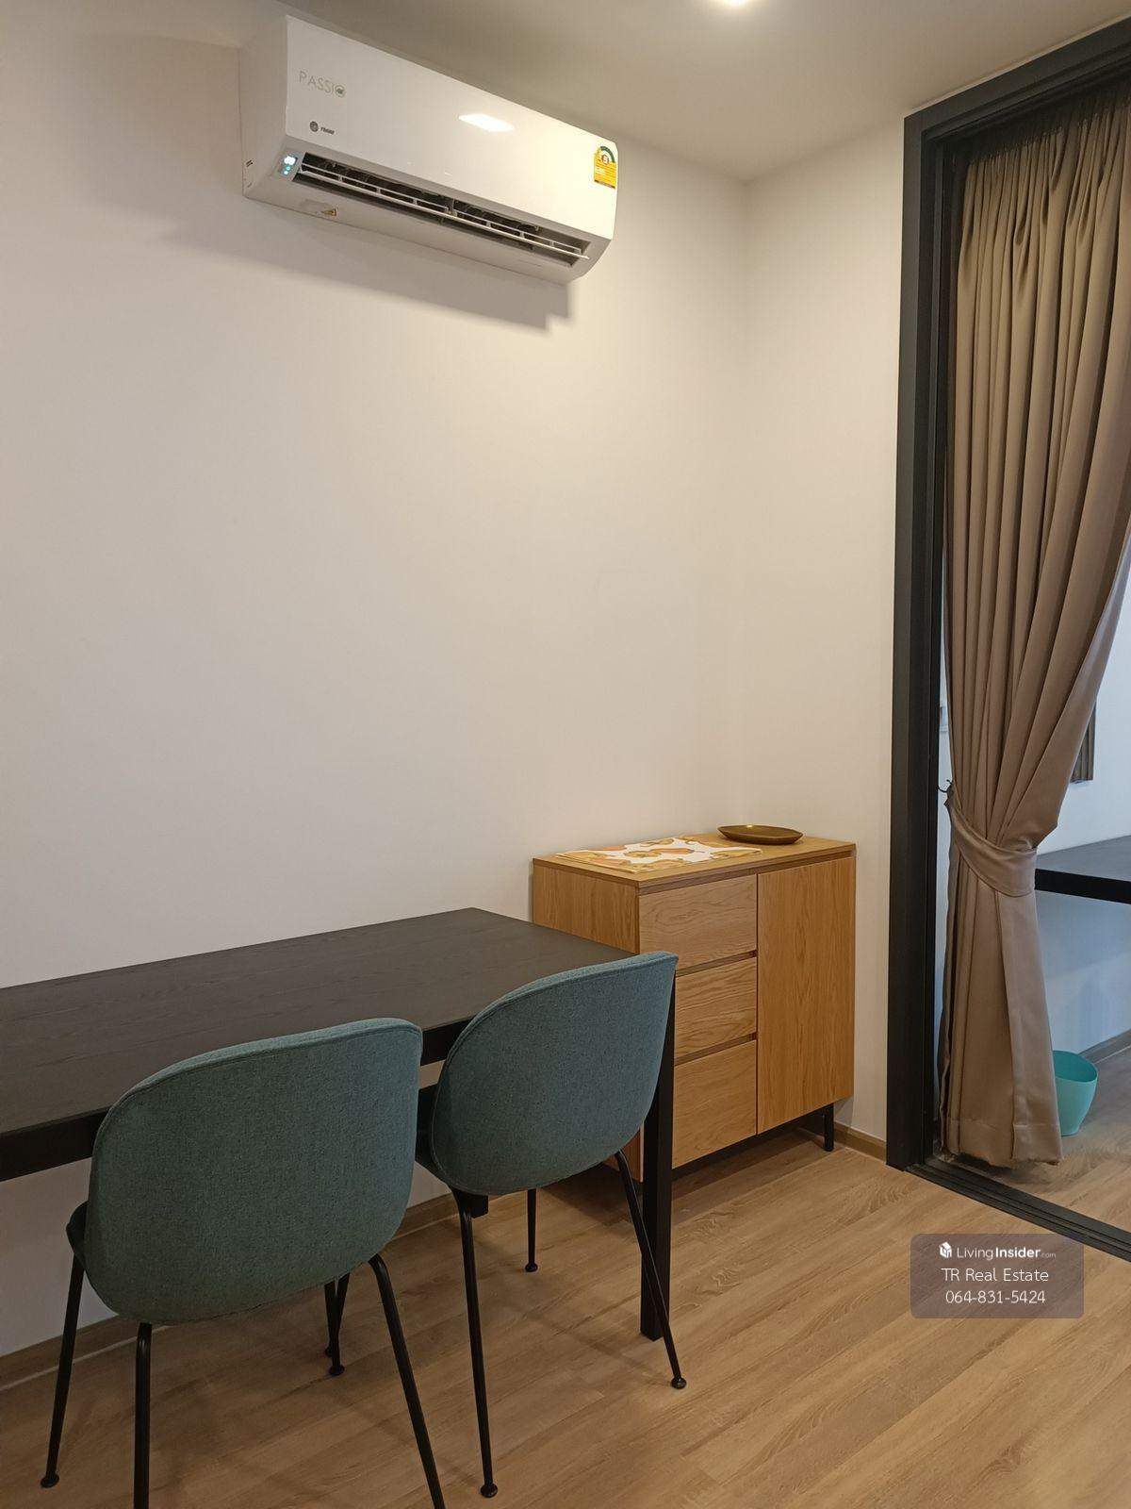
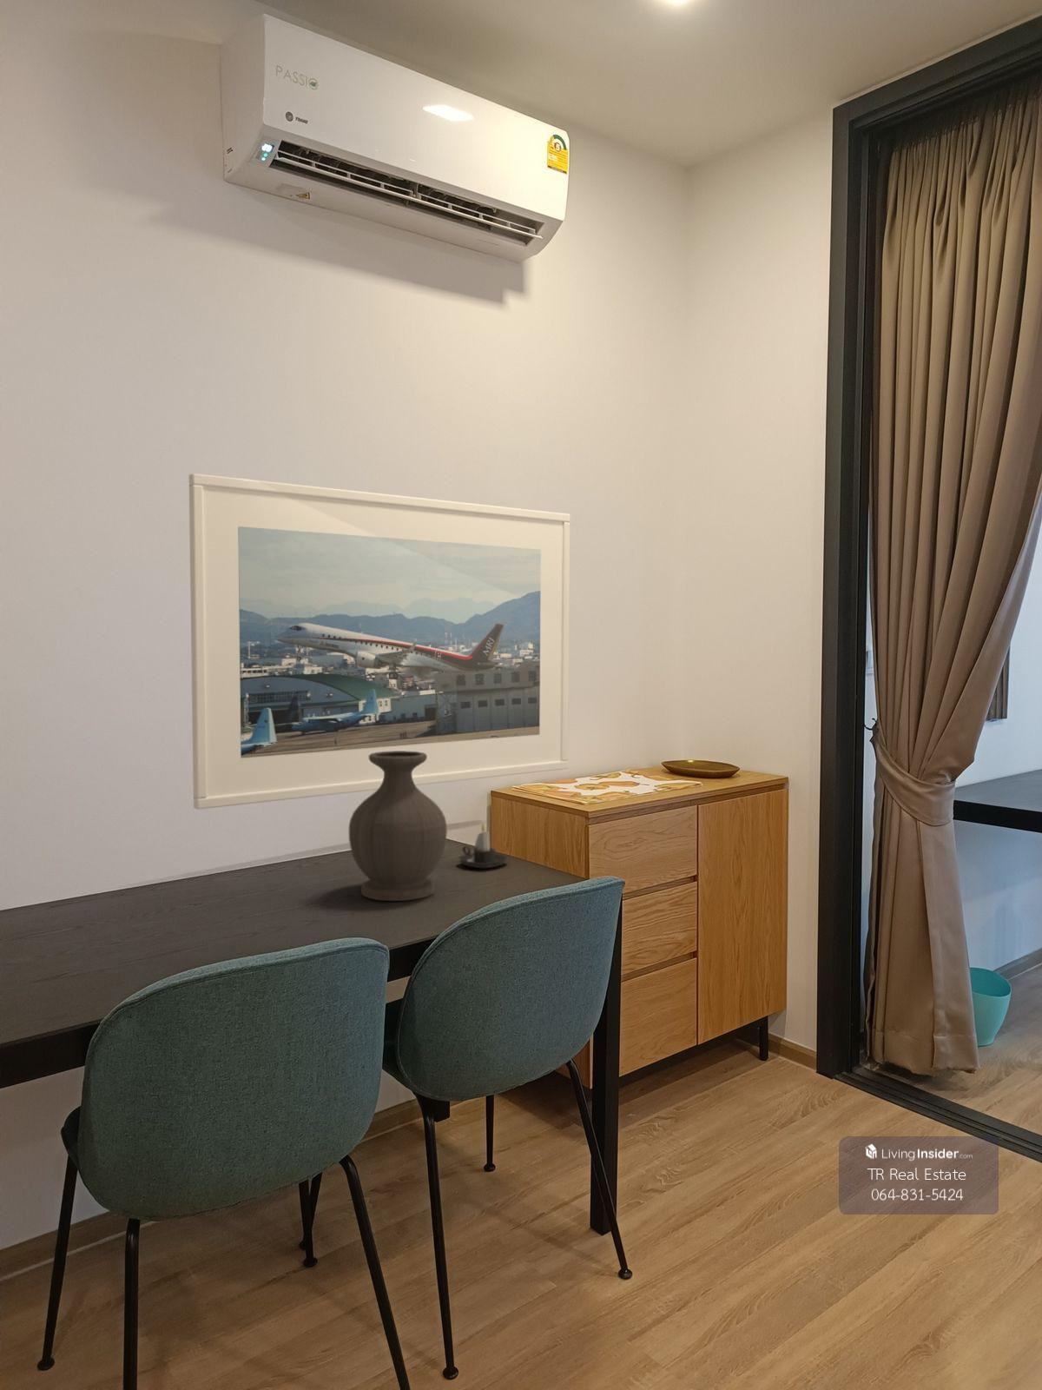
+ candle (481, 843)
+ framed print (405, 642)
+ vase (397, 823)
